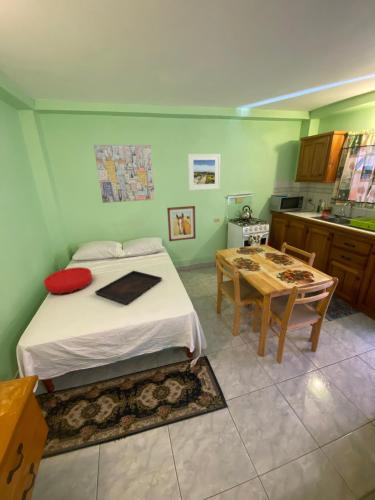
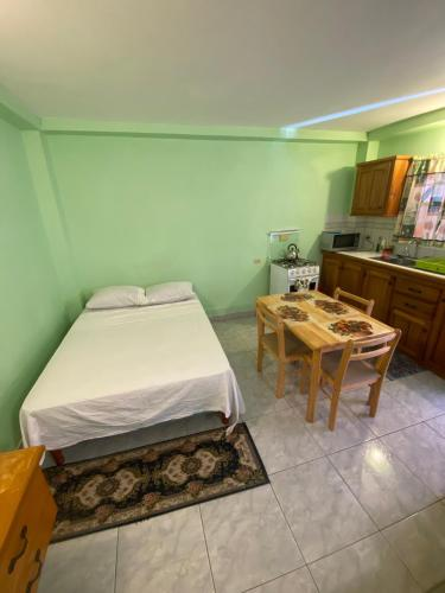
- serving tray (130, 285)
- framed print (204, 172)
- cushion (69, 280)
- wall art (126, 174)
- wall art (181, 223)
